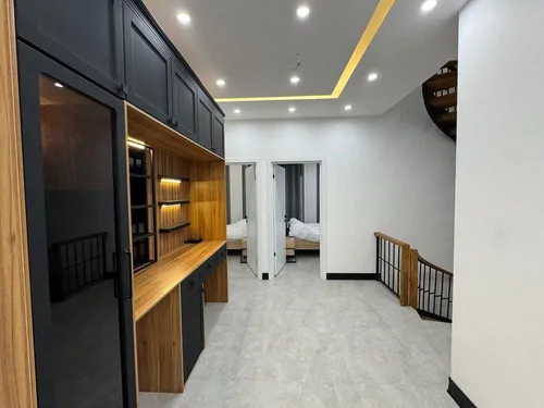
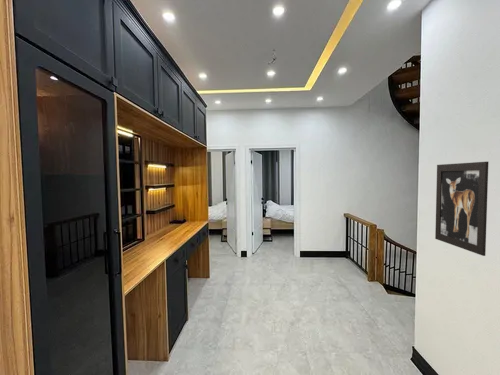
+ wall art (458, 205)
